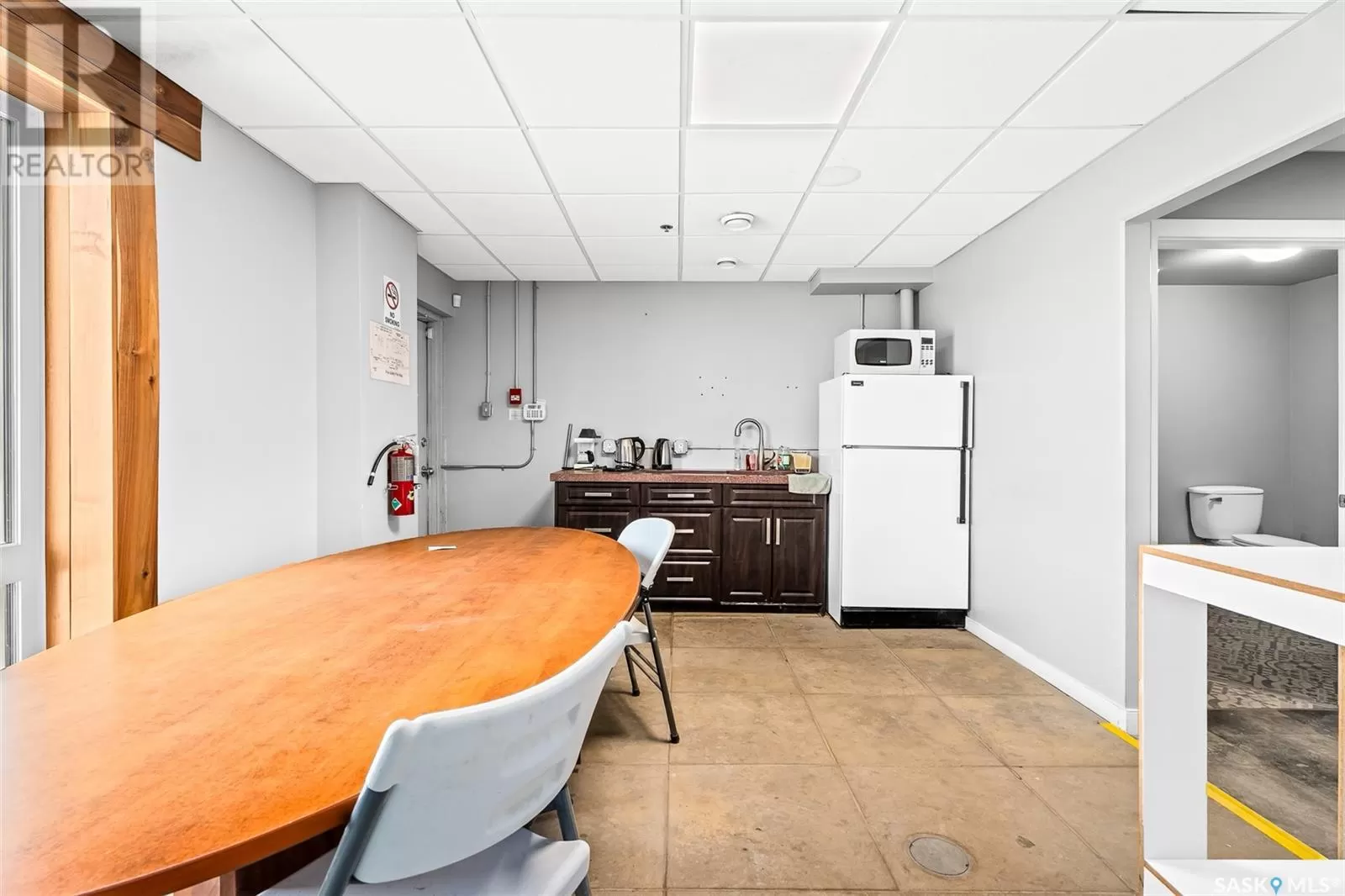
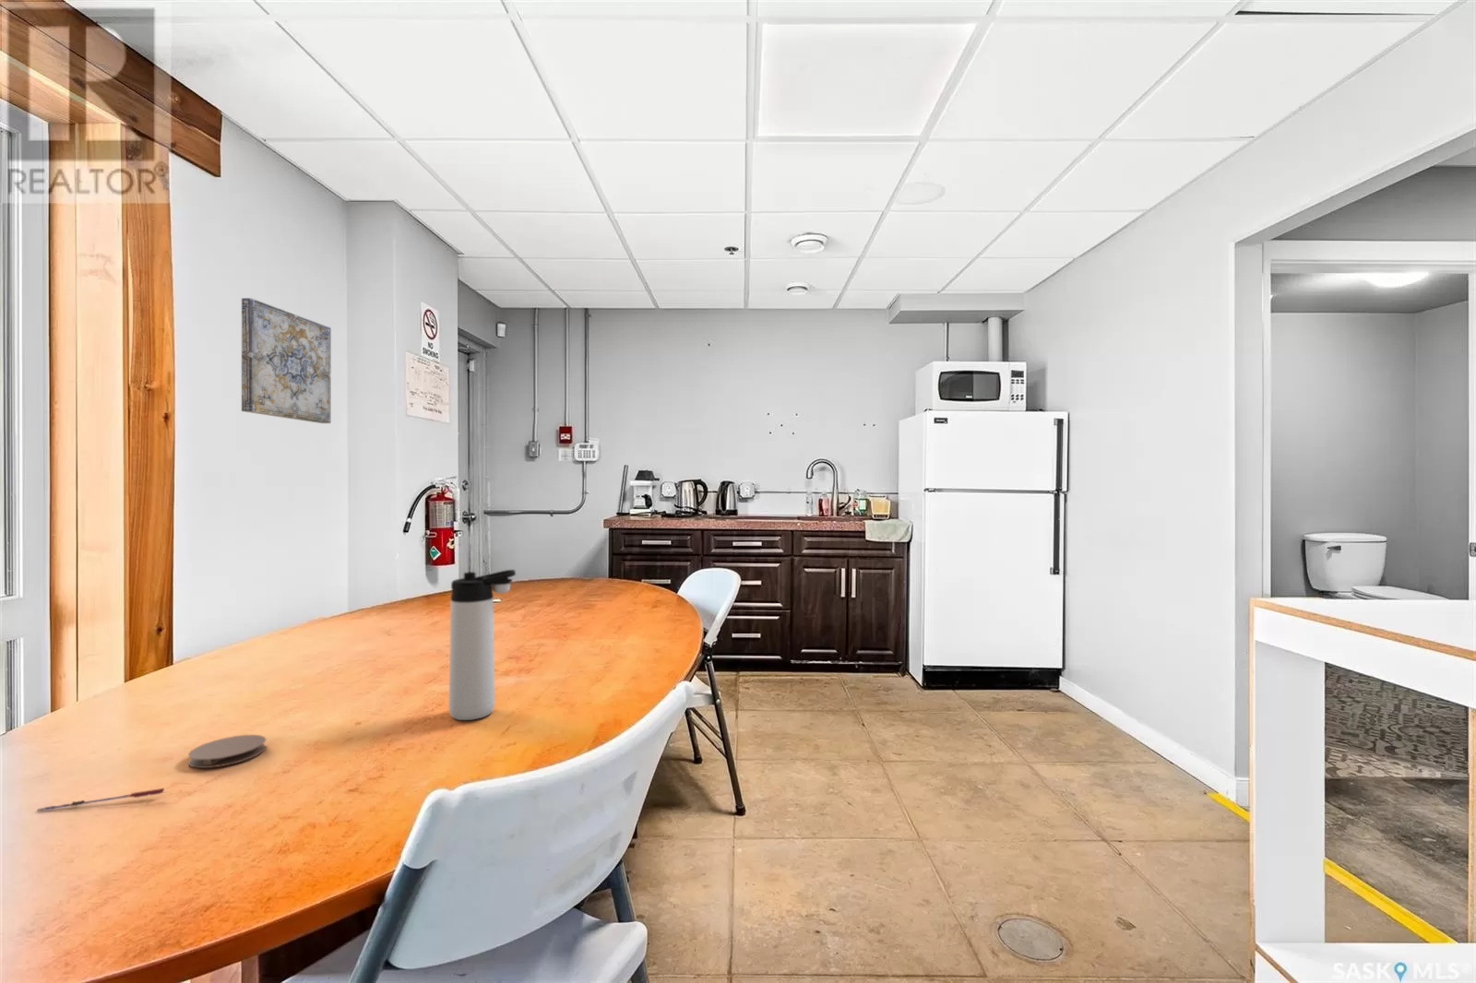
+ thermos bottle (483, 642)
+ pen (101, 800)
+ wall art (290, 365)
+ coaster (228, 749)
